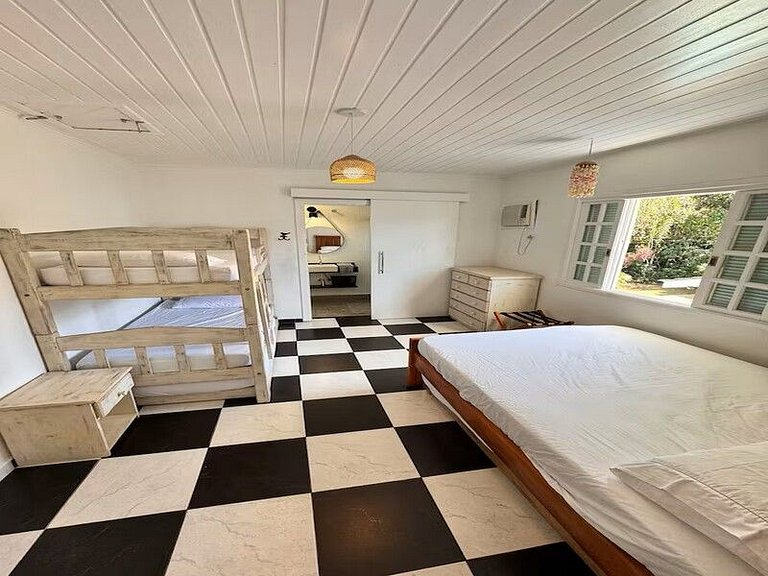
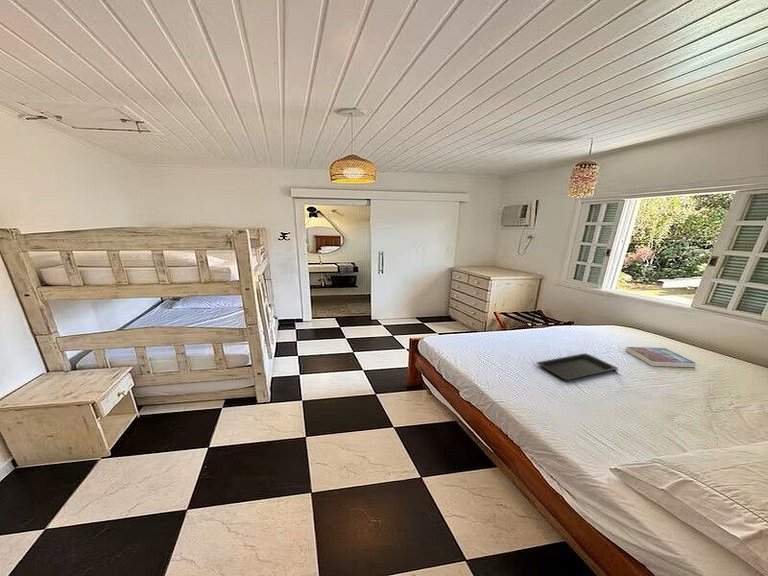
+ serving tray (576, 367)
+ book (658, 356)
